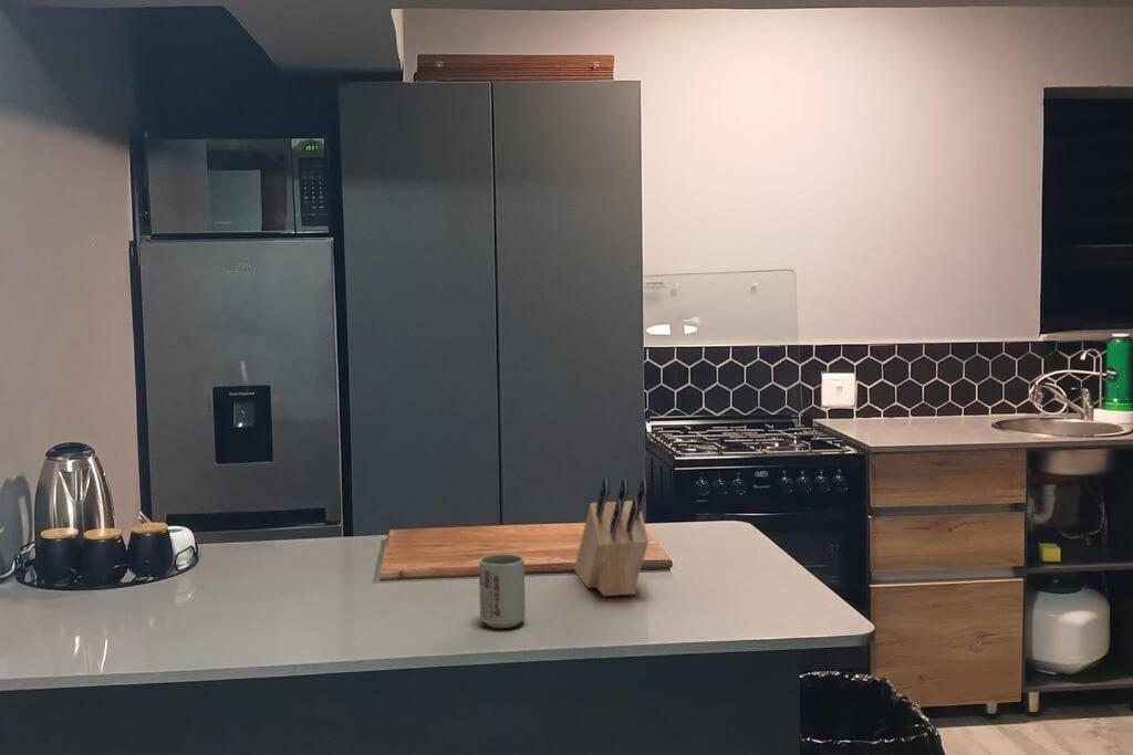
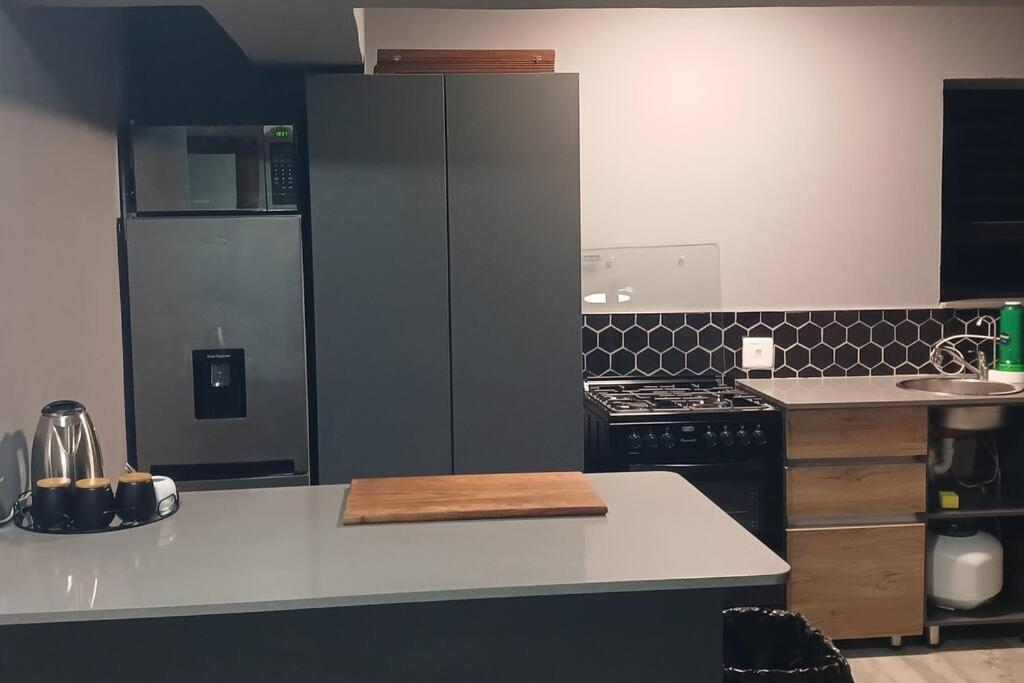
- cup (501, 590)
- knife block (611, 528)
